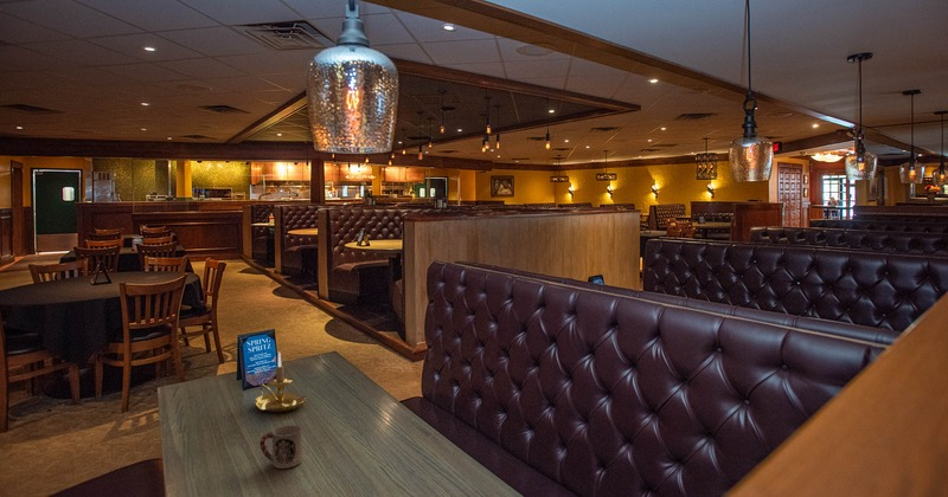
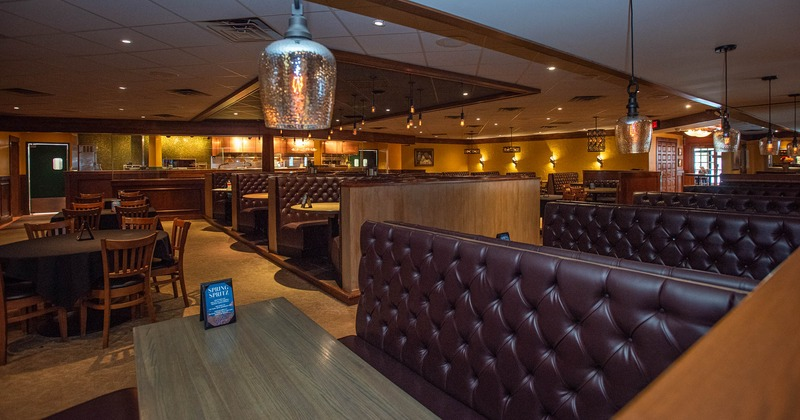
- cup (281, 446)
- candle holder (276, 377)
